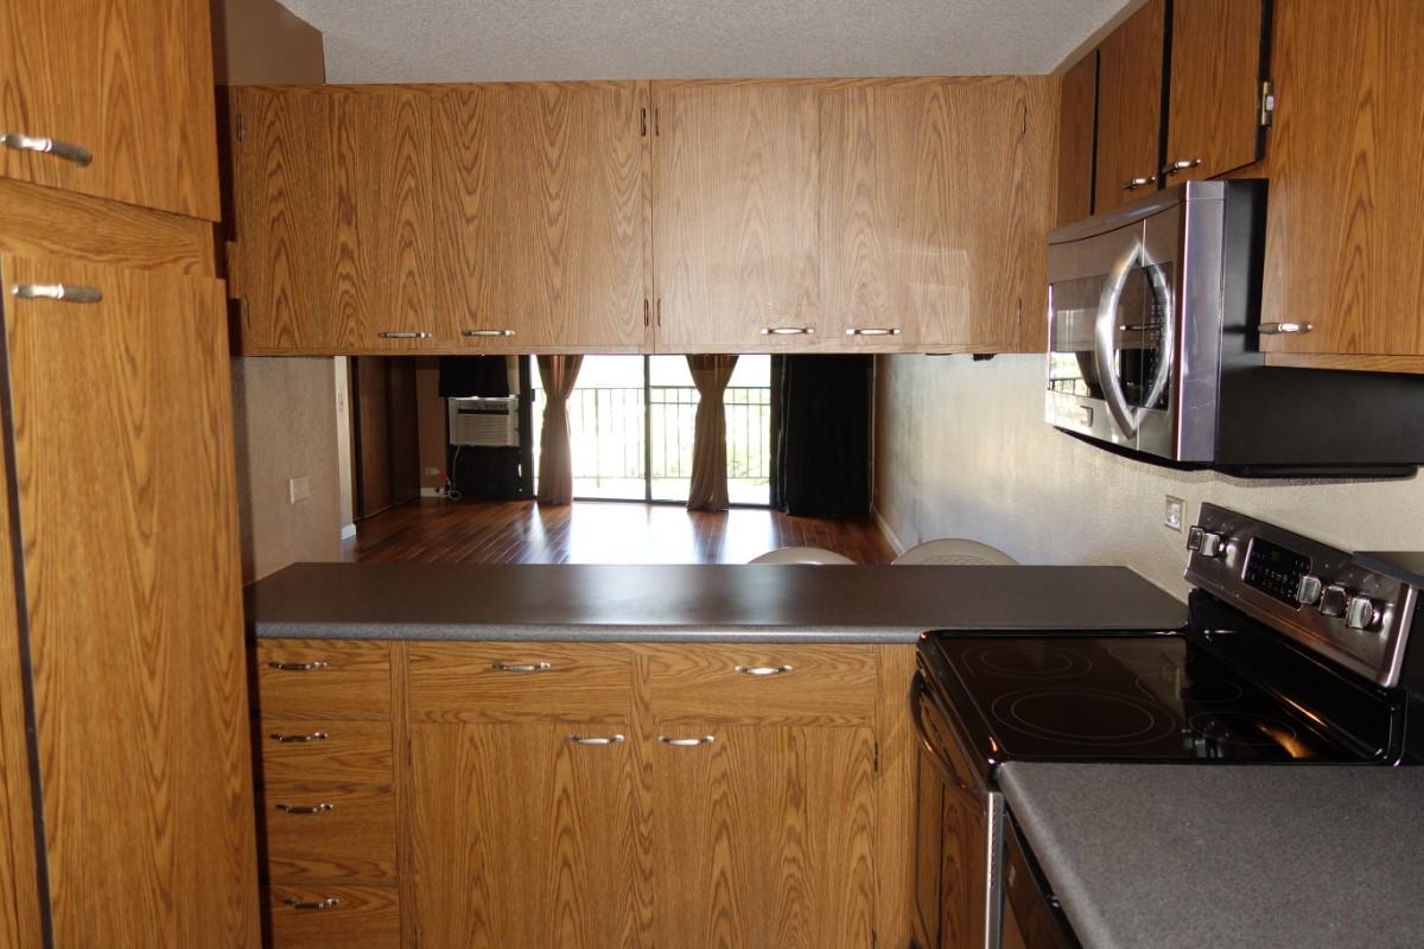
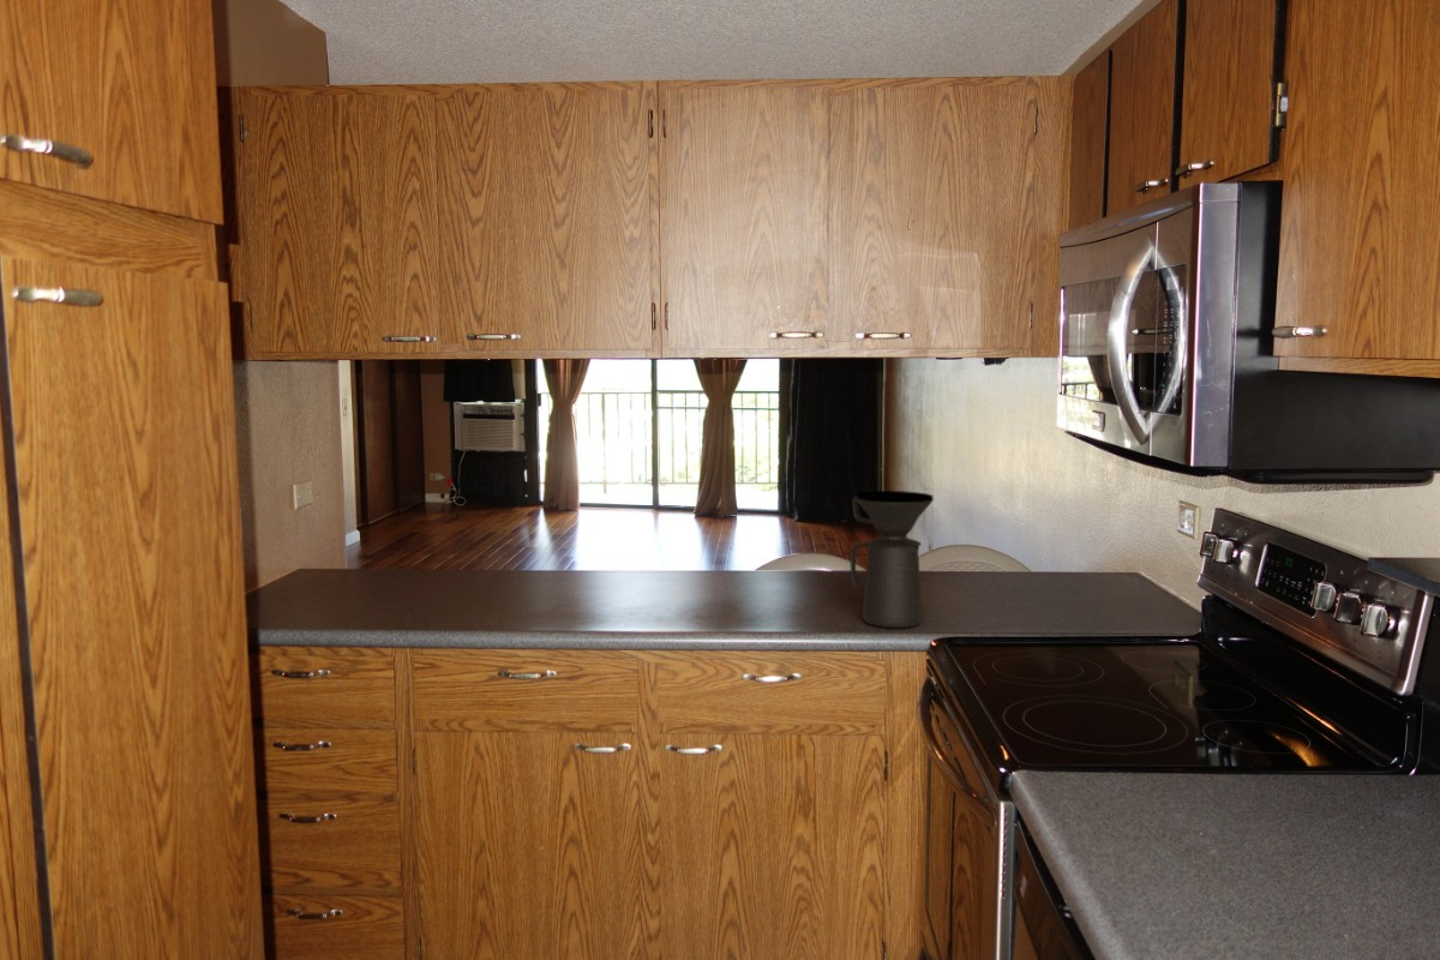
+ coffee maker (893, 558)
